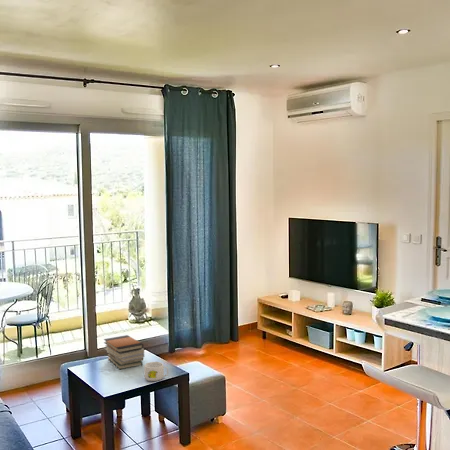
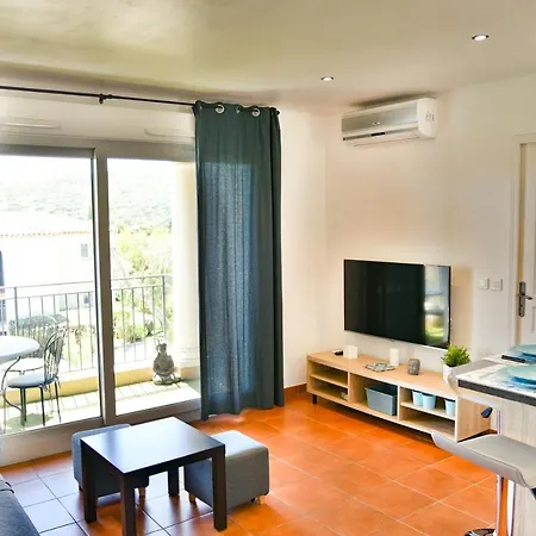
- mug (154, 371)
- book stack (124, 351)
